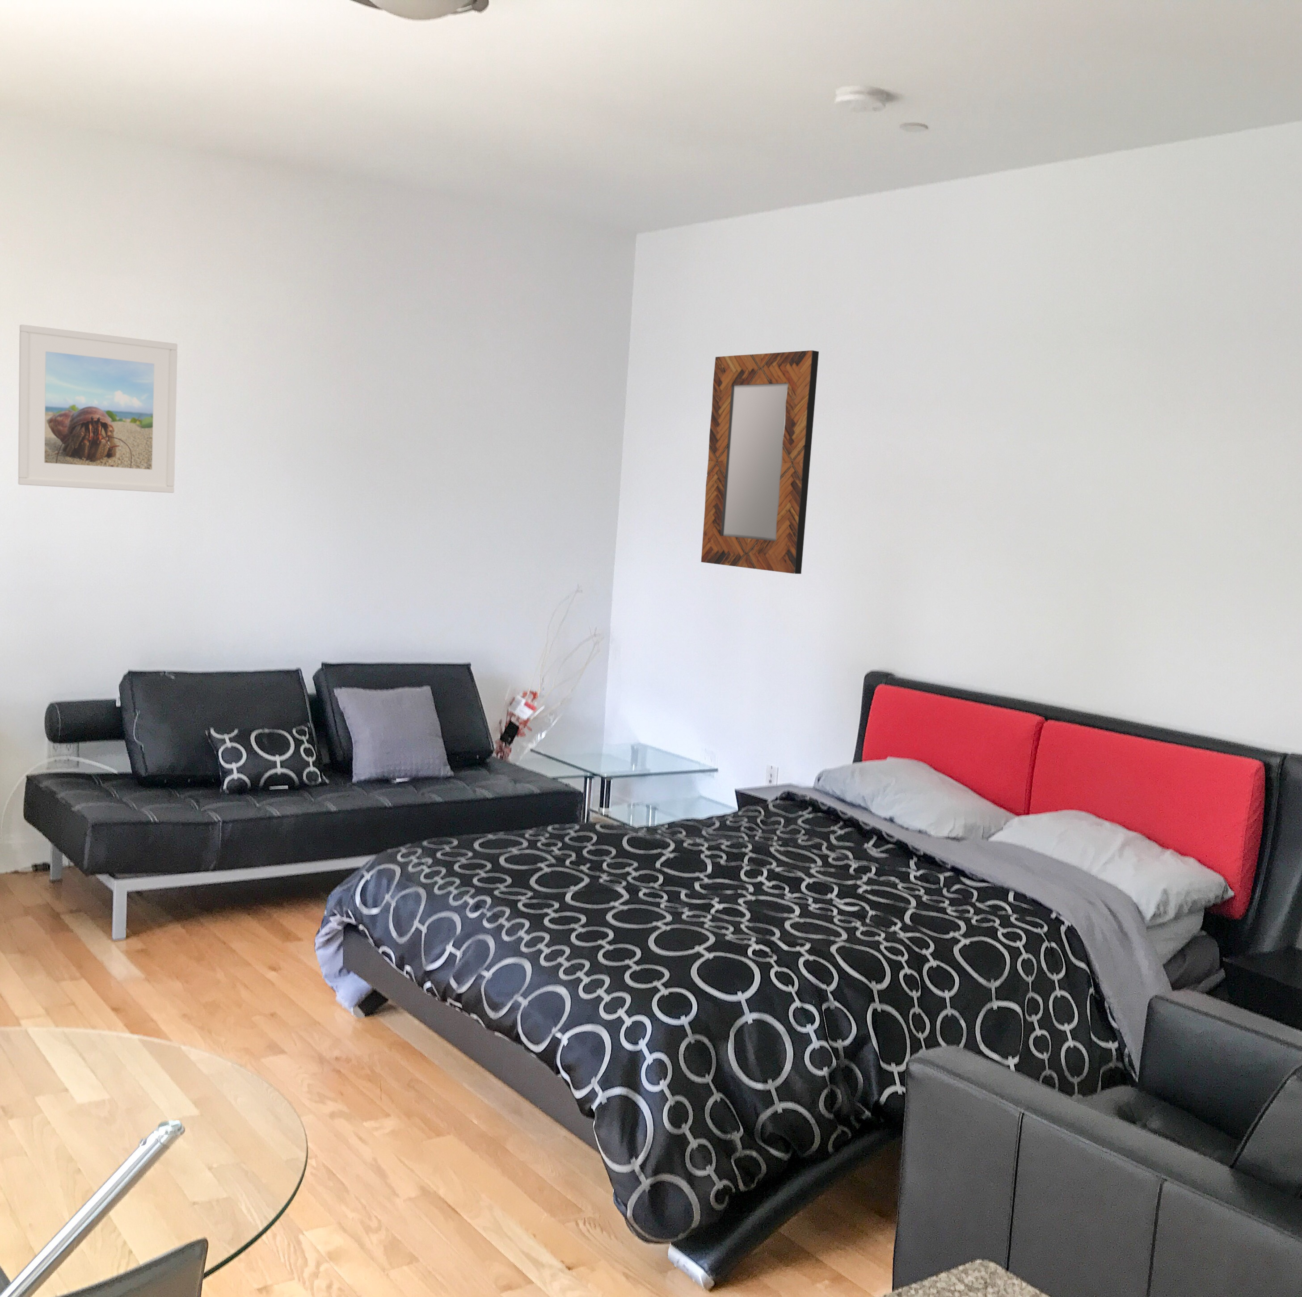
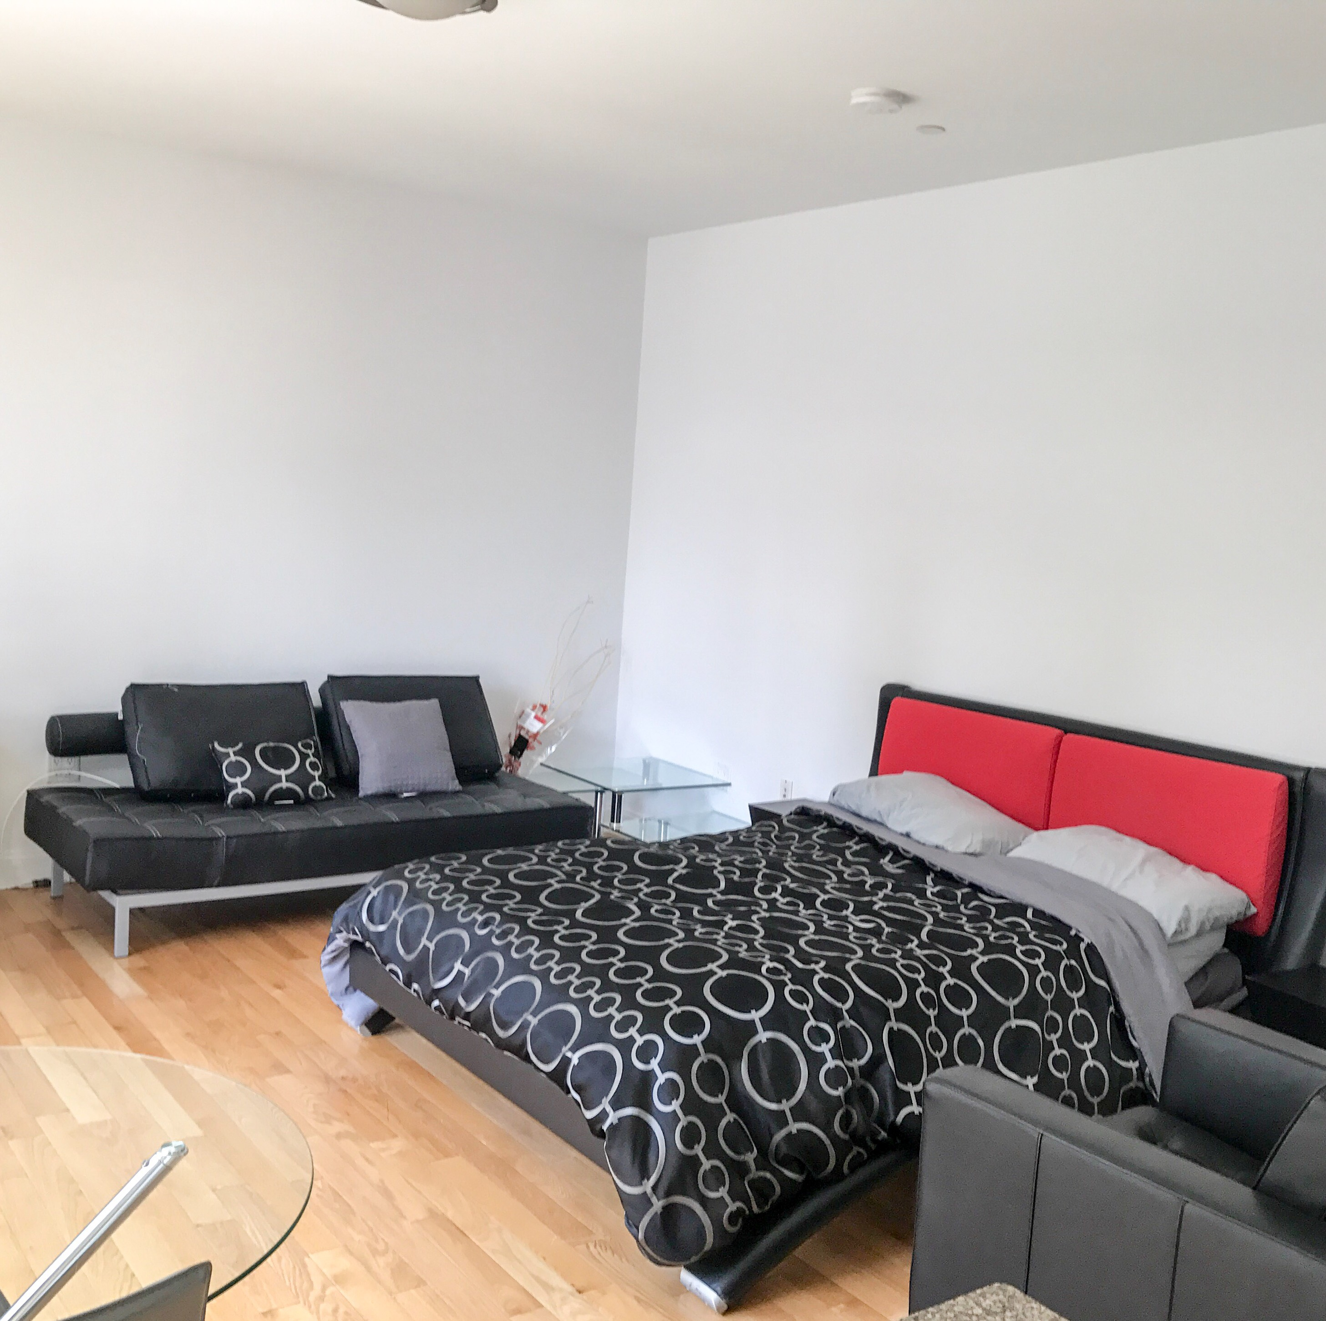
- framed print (100, 412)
- home mirror (757, 462)
